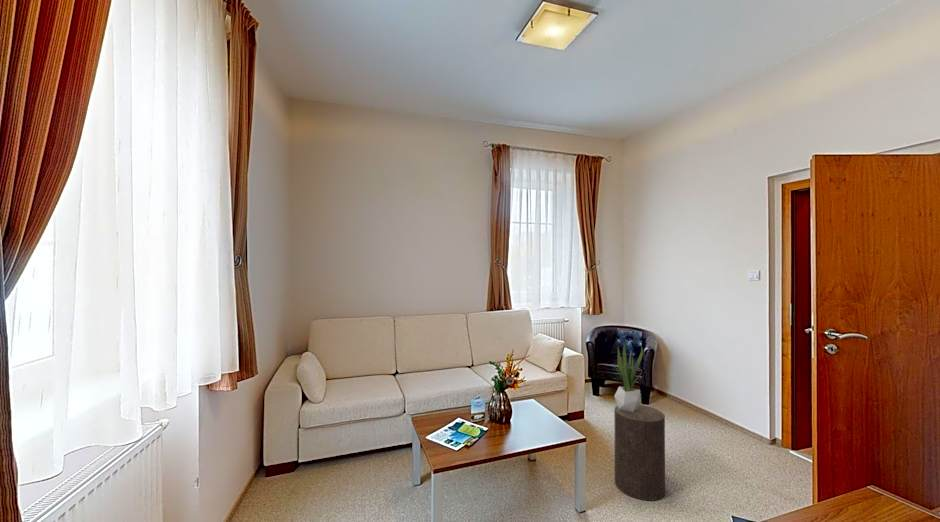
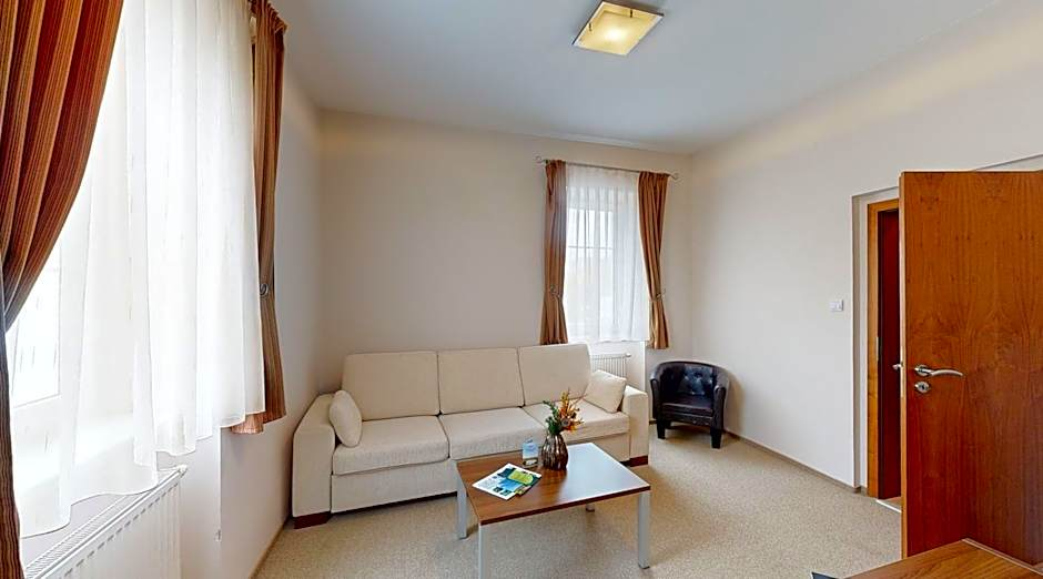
- potted plant (627, 376)
- stool (639, 449)
